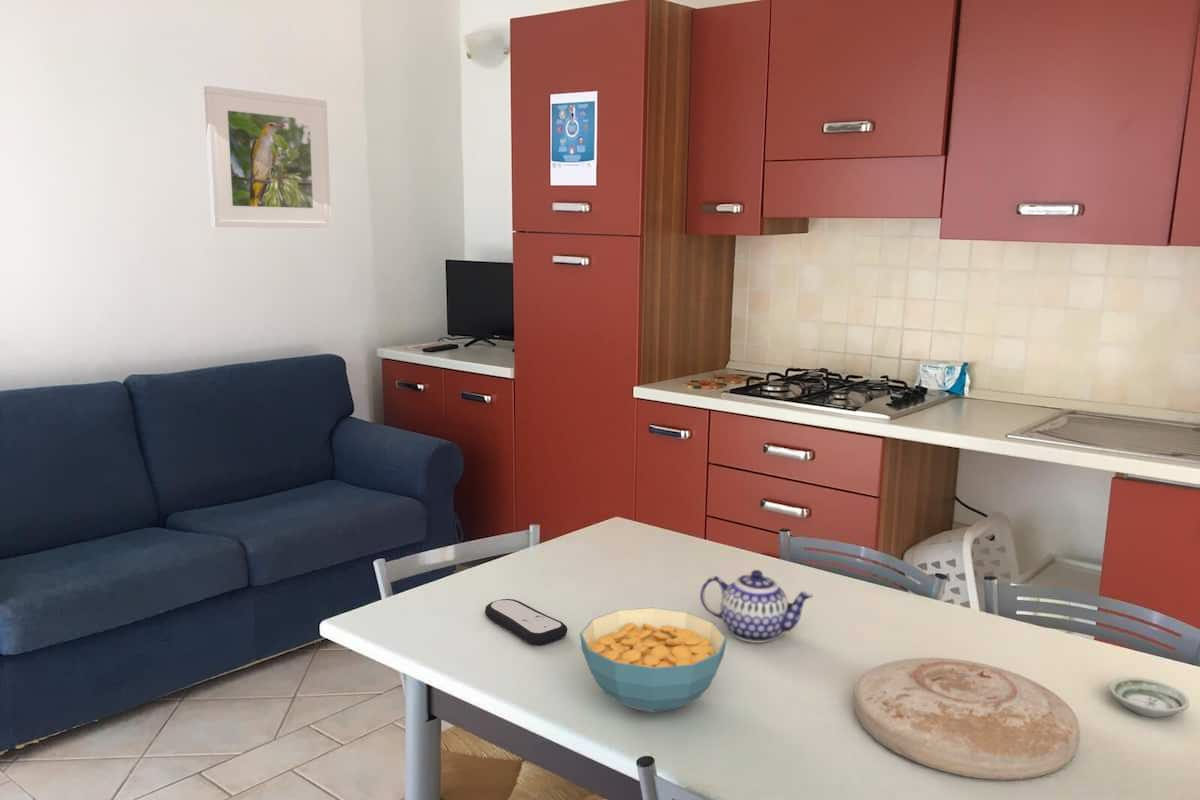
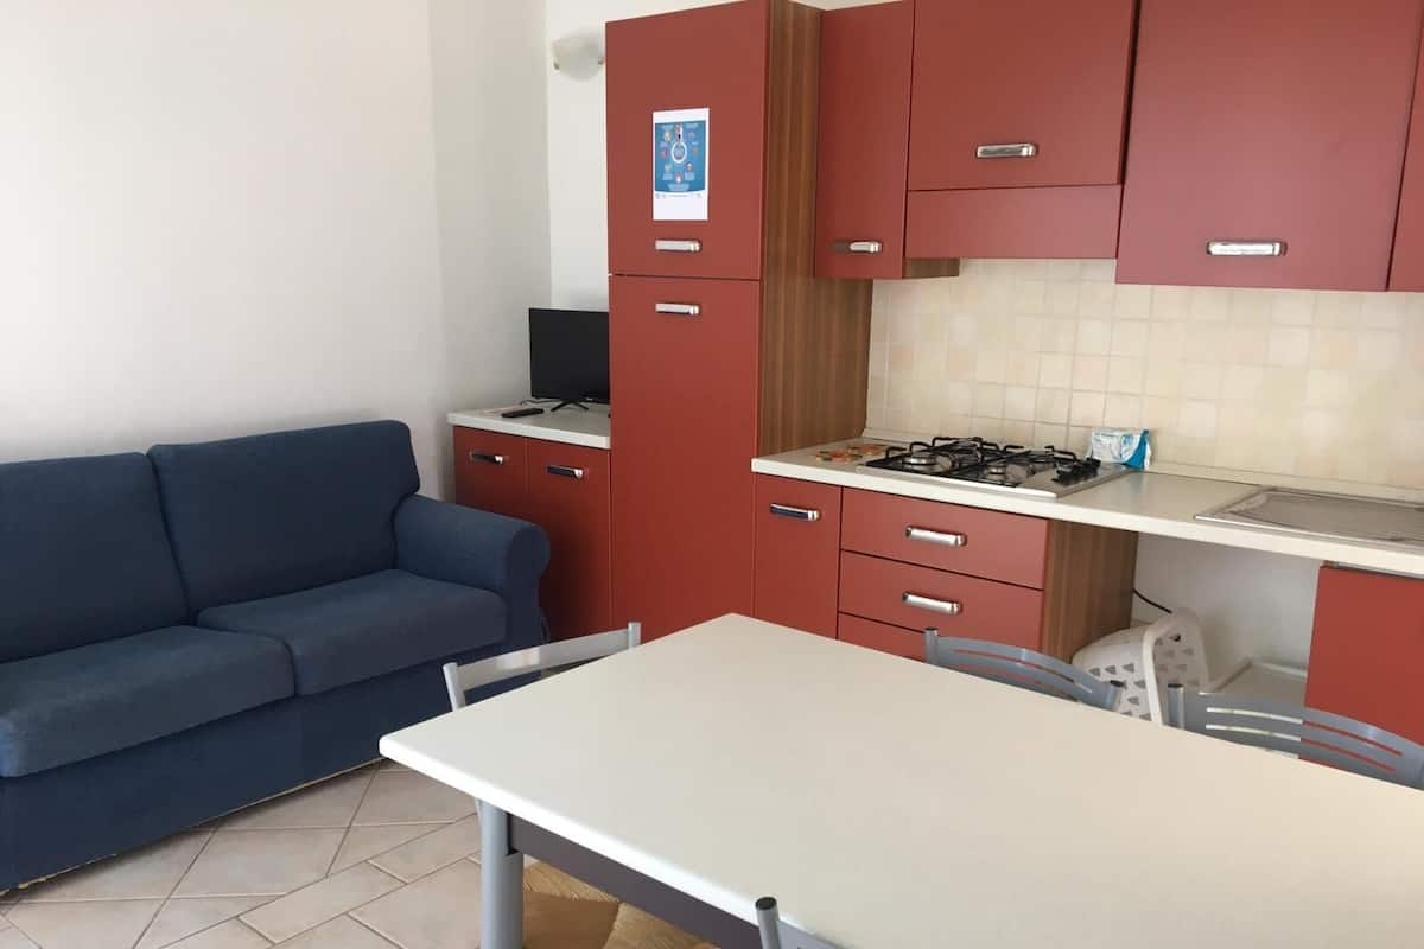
- remote control (523, 620)
- plate (963, 701)
- teapot (754, 602)
- cereal bowl (652, 669)
- saucer (1147, 700)
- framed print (271, 161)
